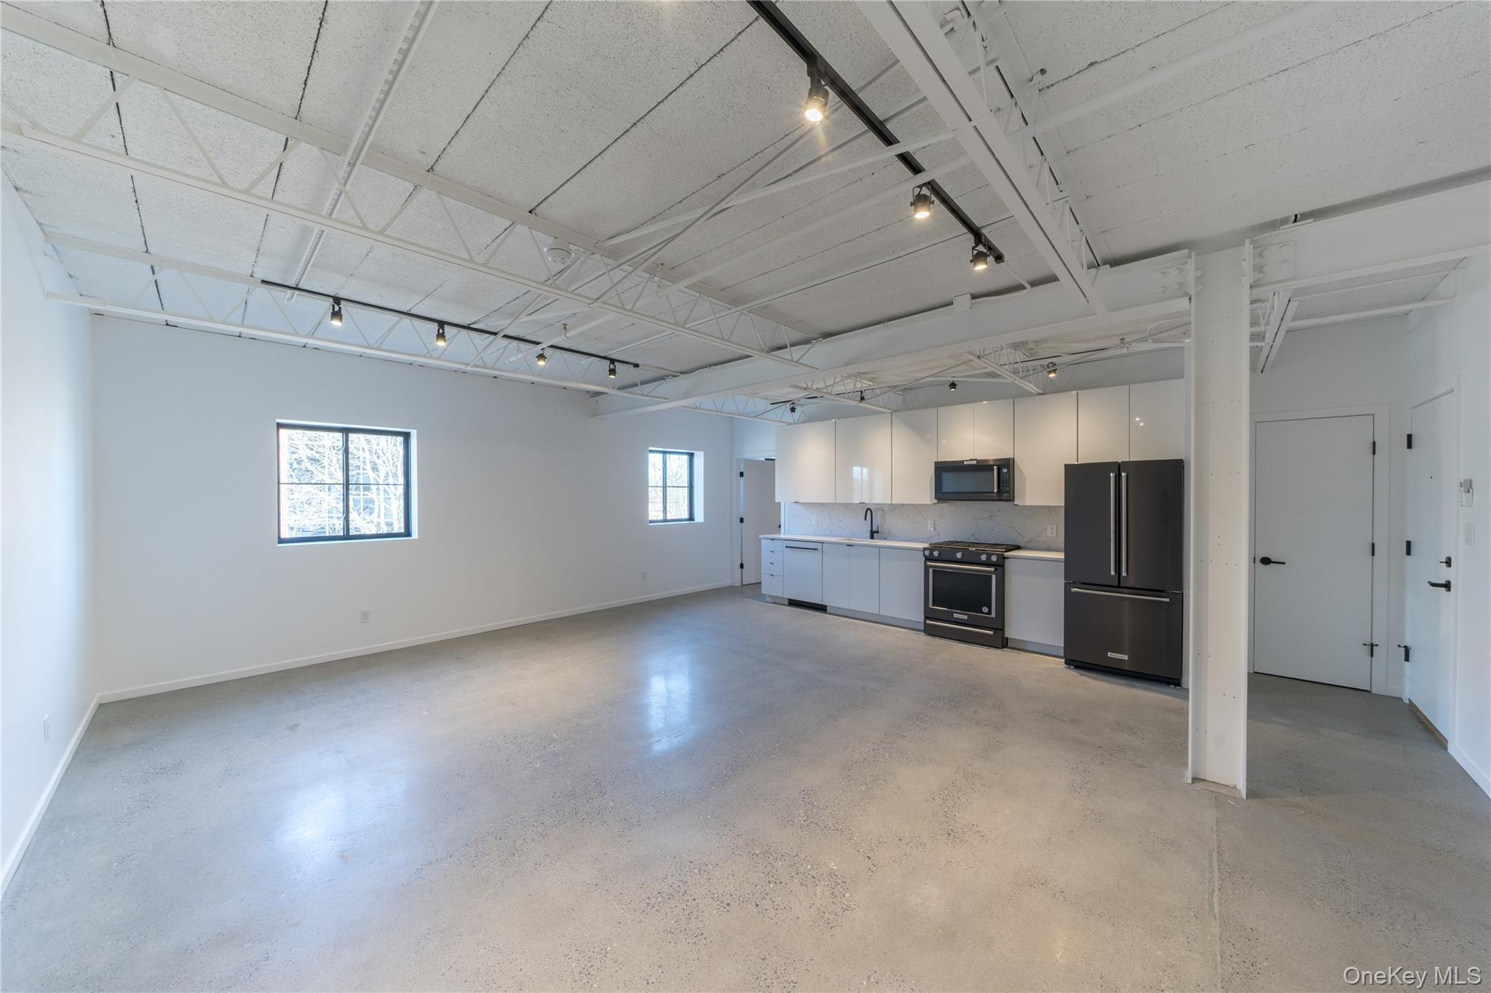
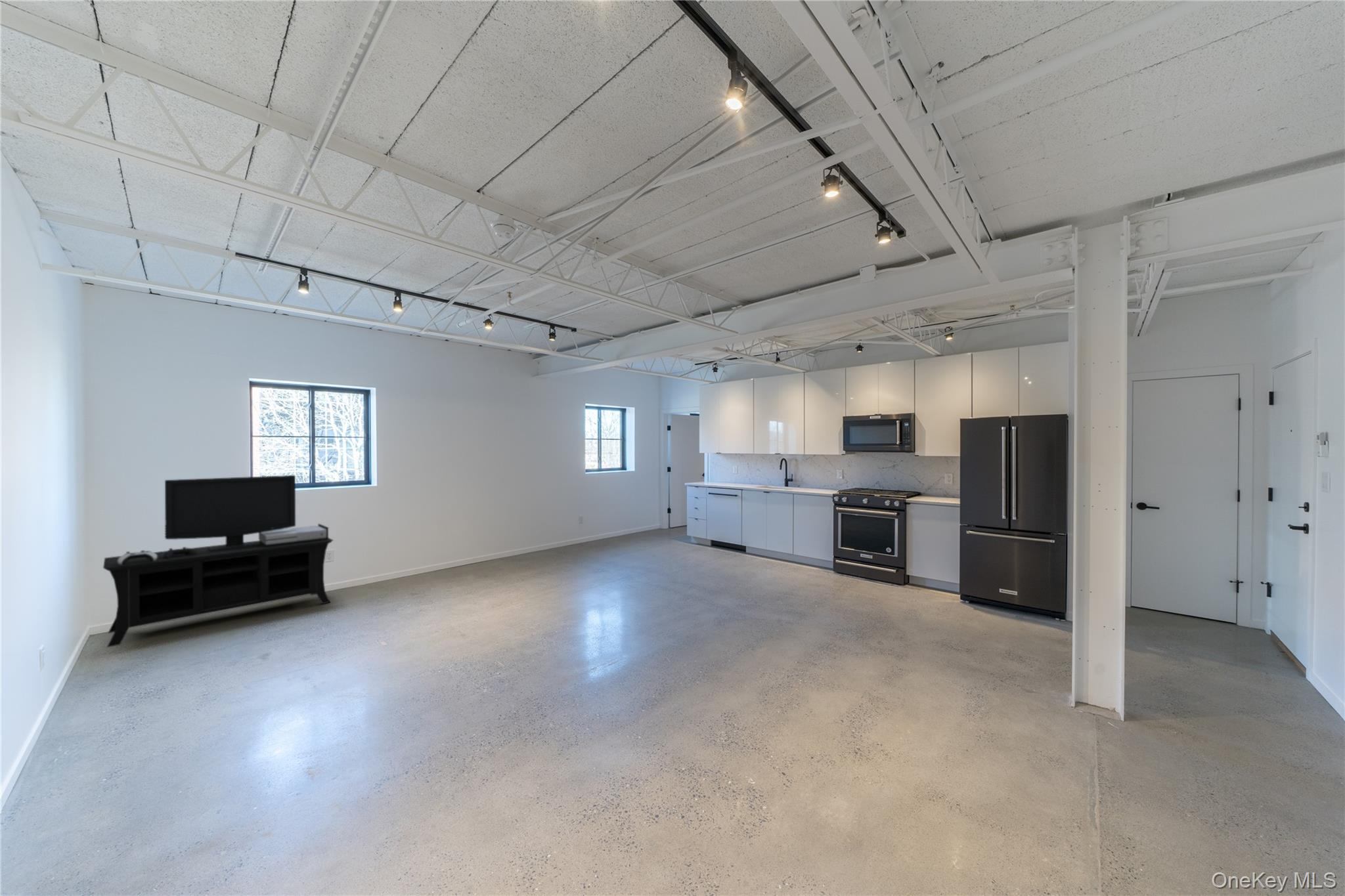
+ media console (229, 547)
